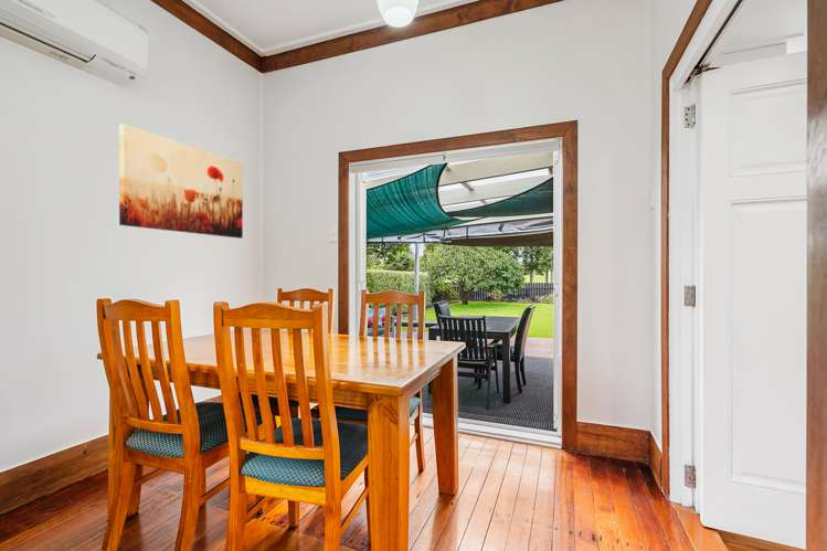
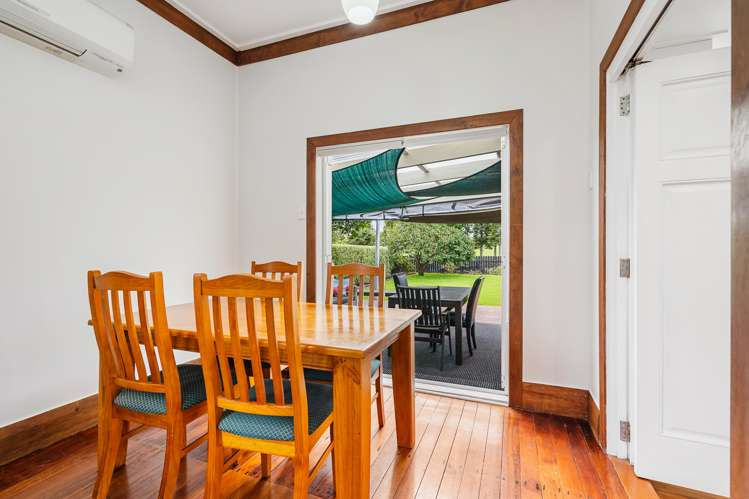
- wall art (190, 189)
